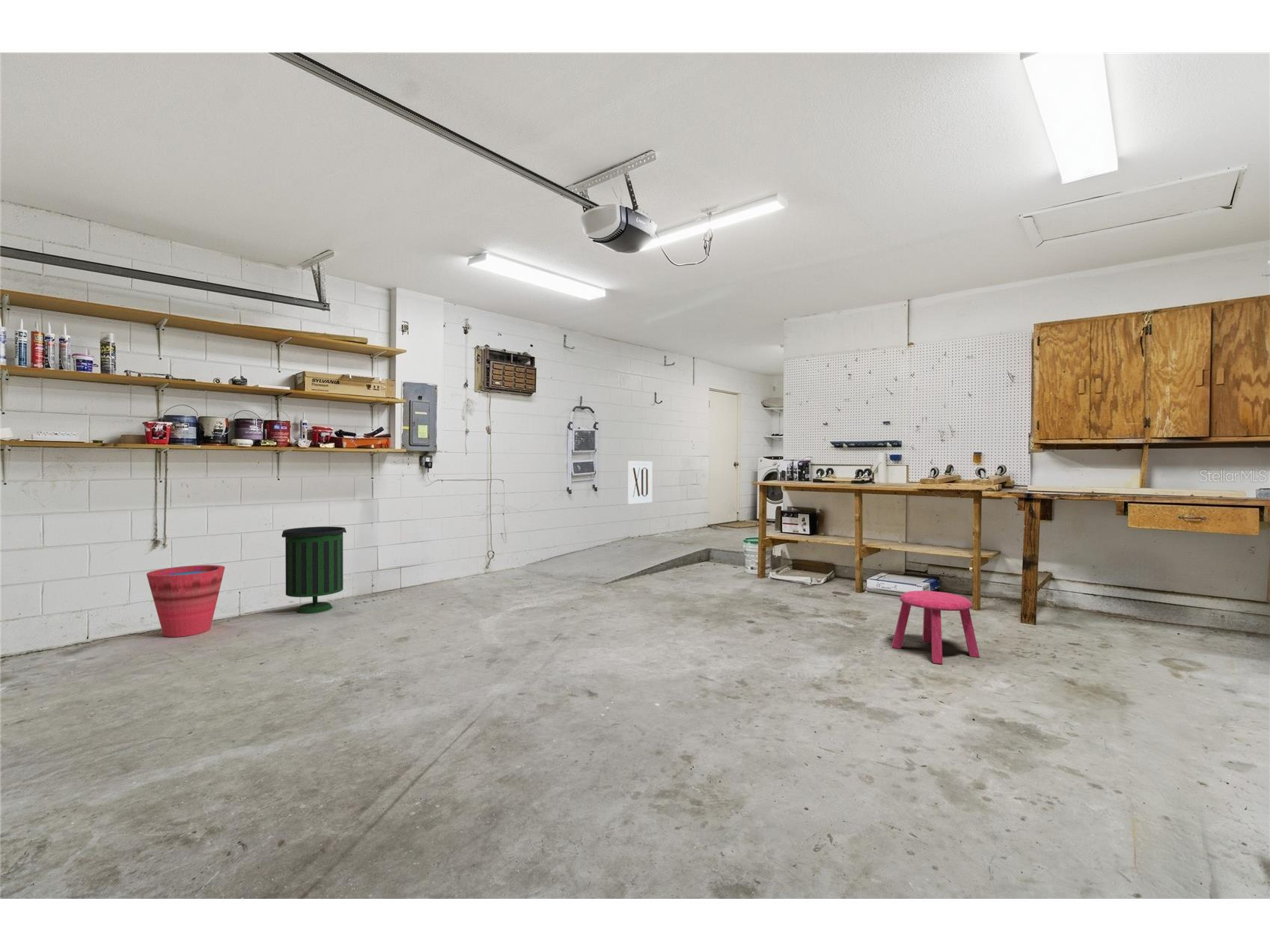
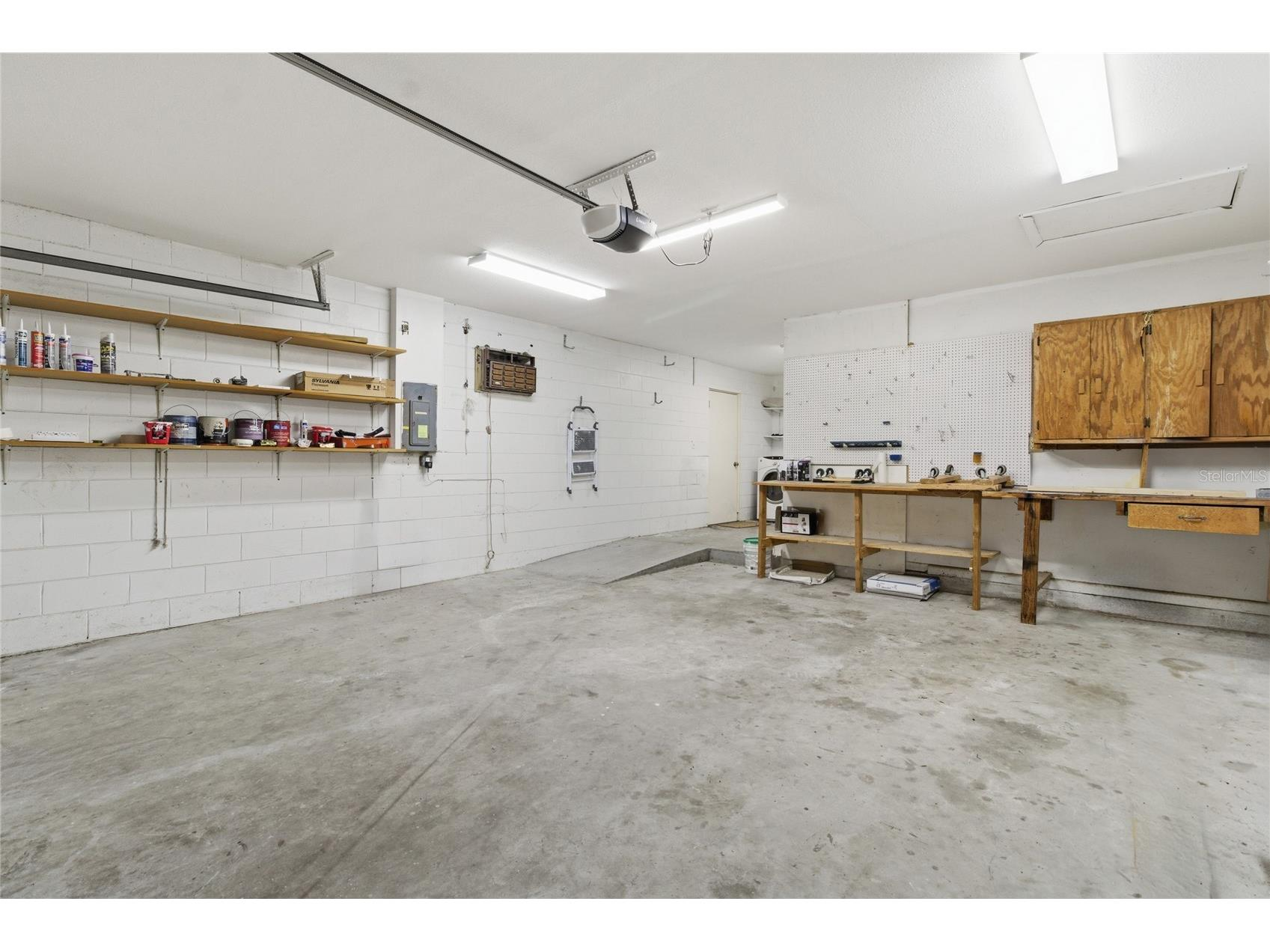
- bucket (187, 600)
- wall art (640, 482)
- trash can (314, 569)
- stool (934, 623)
